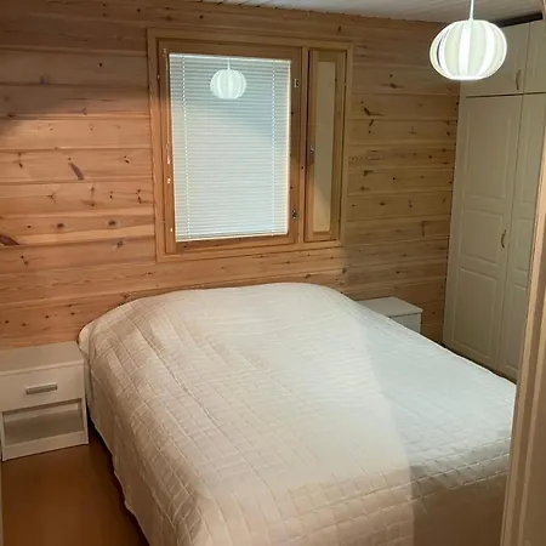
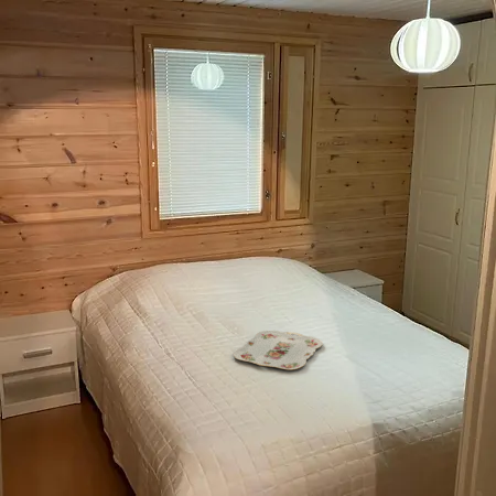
+ serving tray (279, 348)
